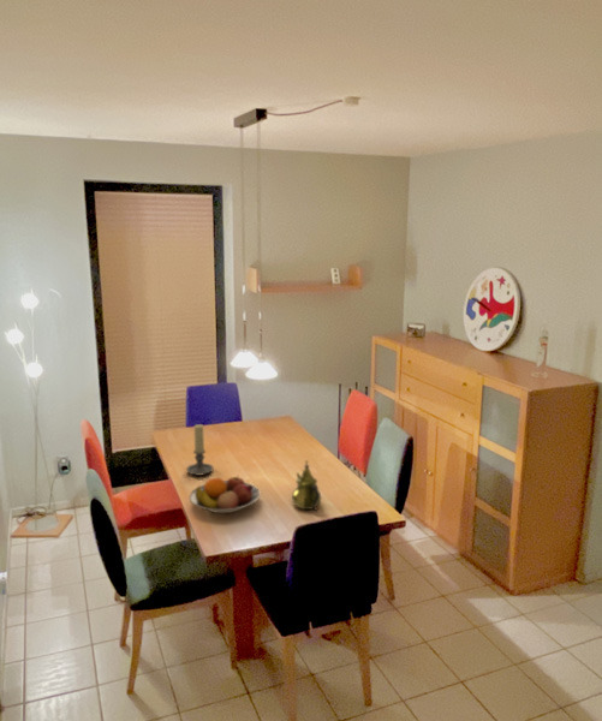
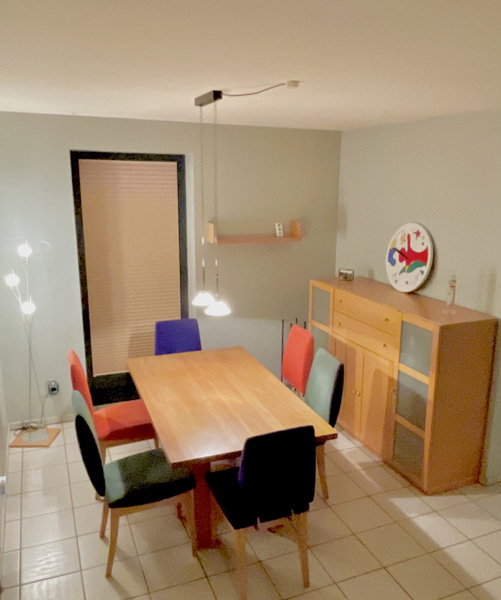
- candle holder (198, 447)
- fruit bowl (225, 491)
- teapot (306, 483)
